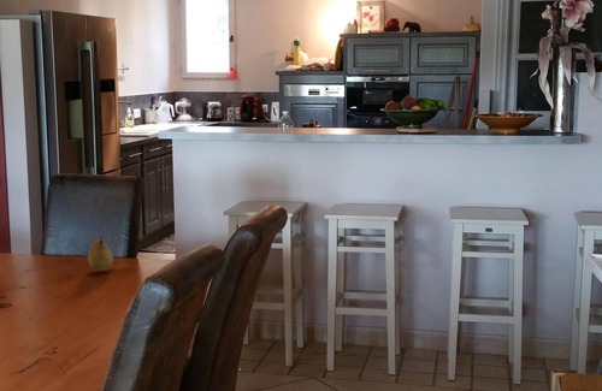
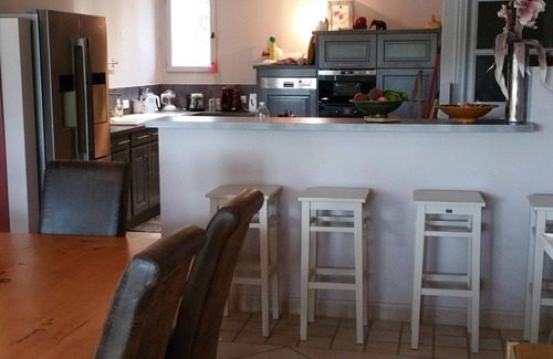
- fruit (99, 253)
